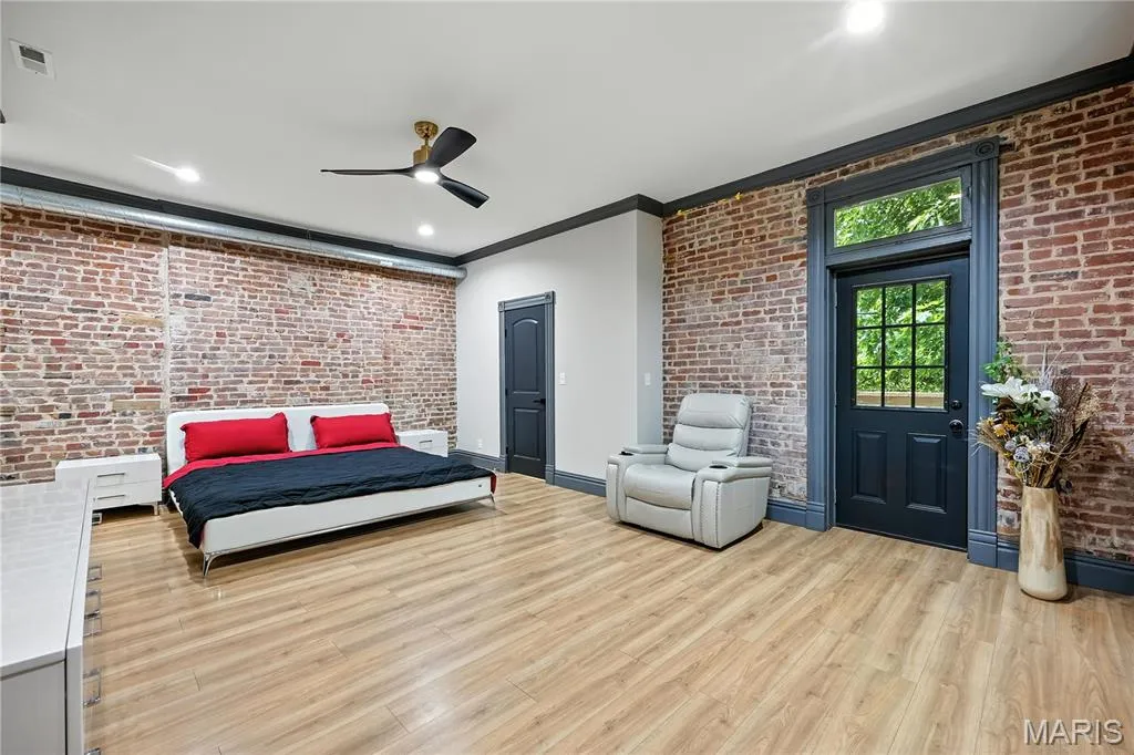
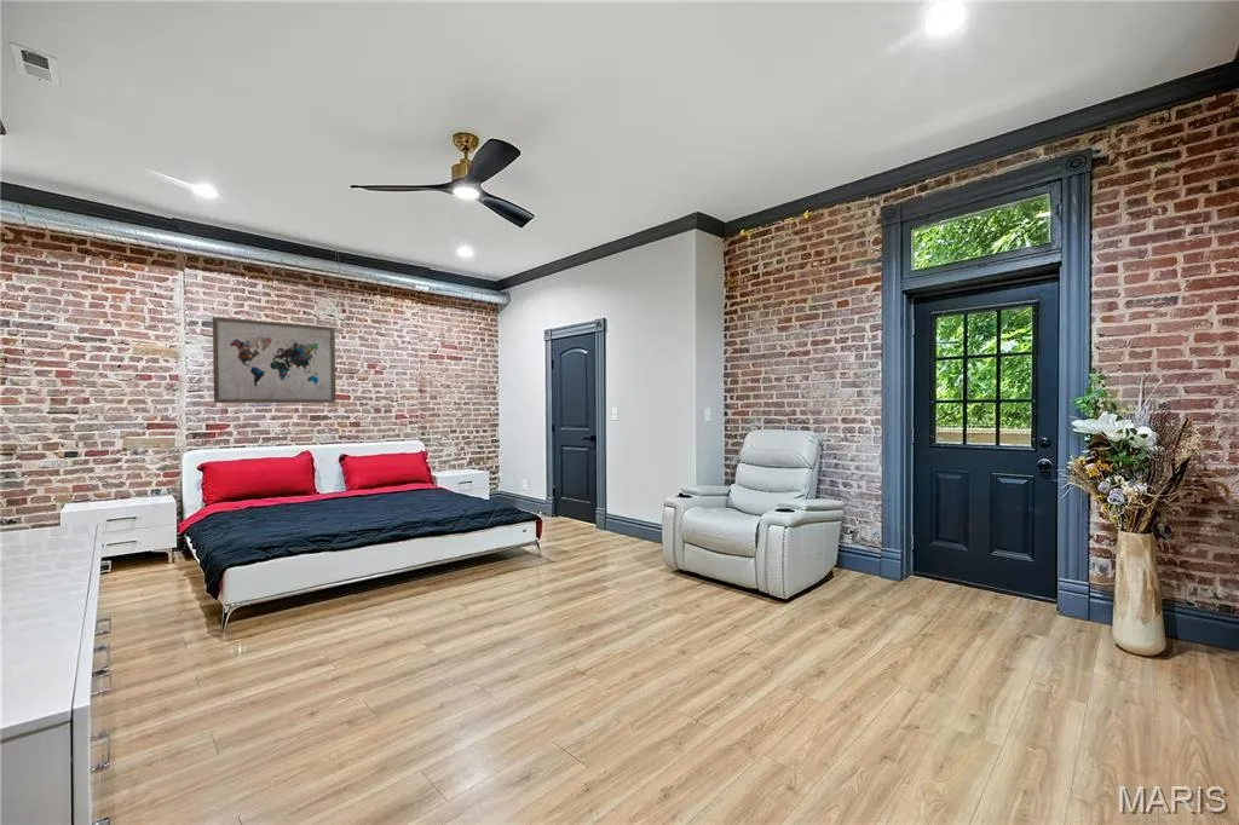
+ wall art (277, 362)
